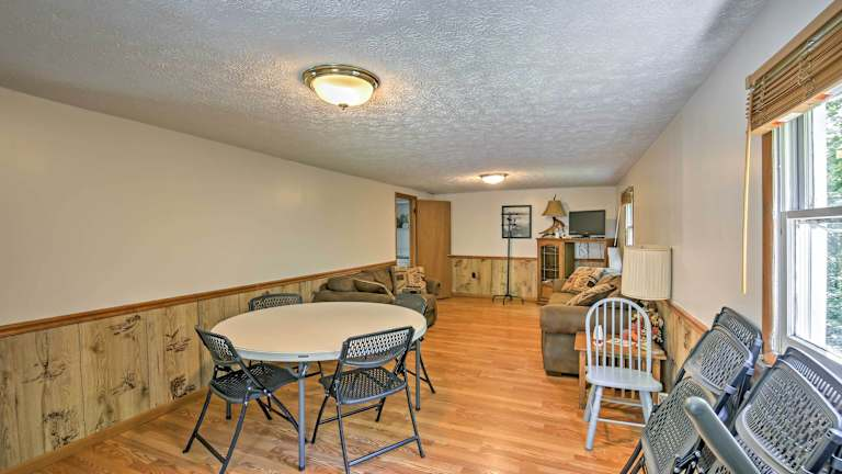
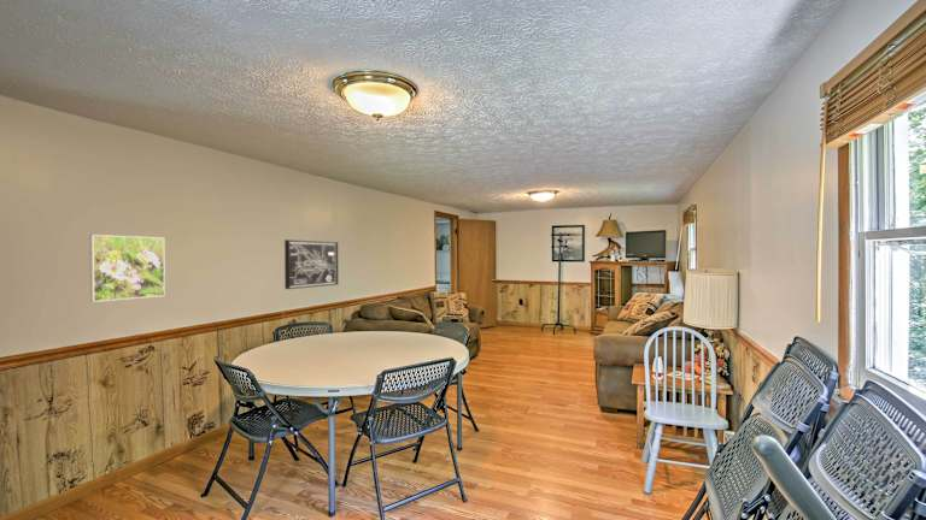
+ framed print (129, 267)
+ wall art (312, 264)
